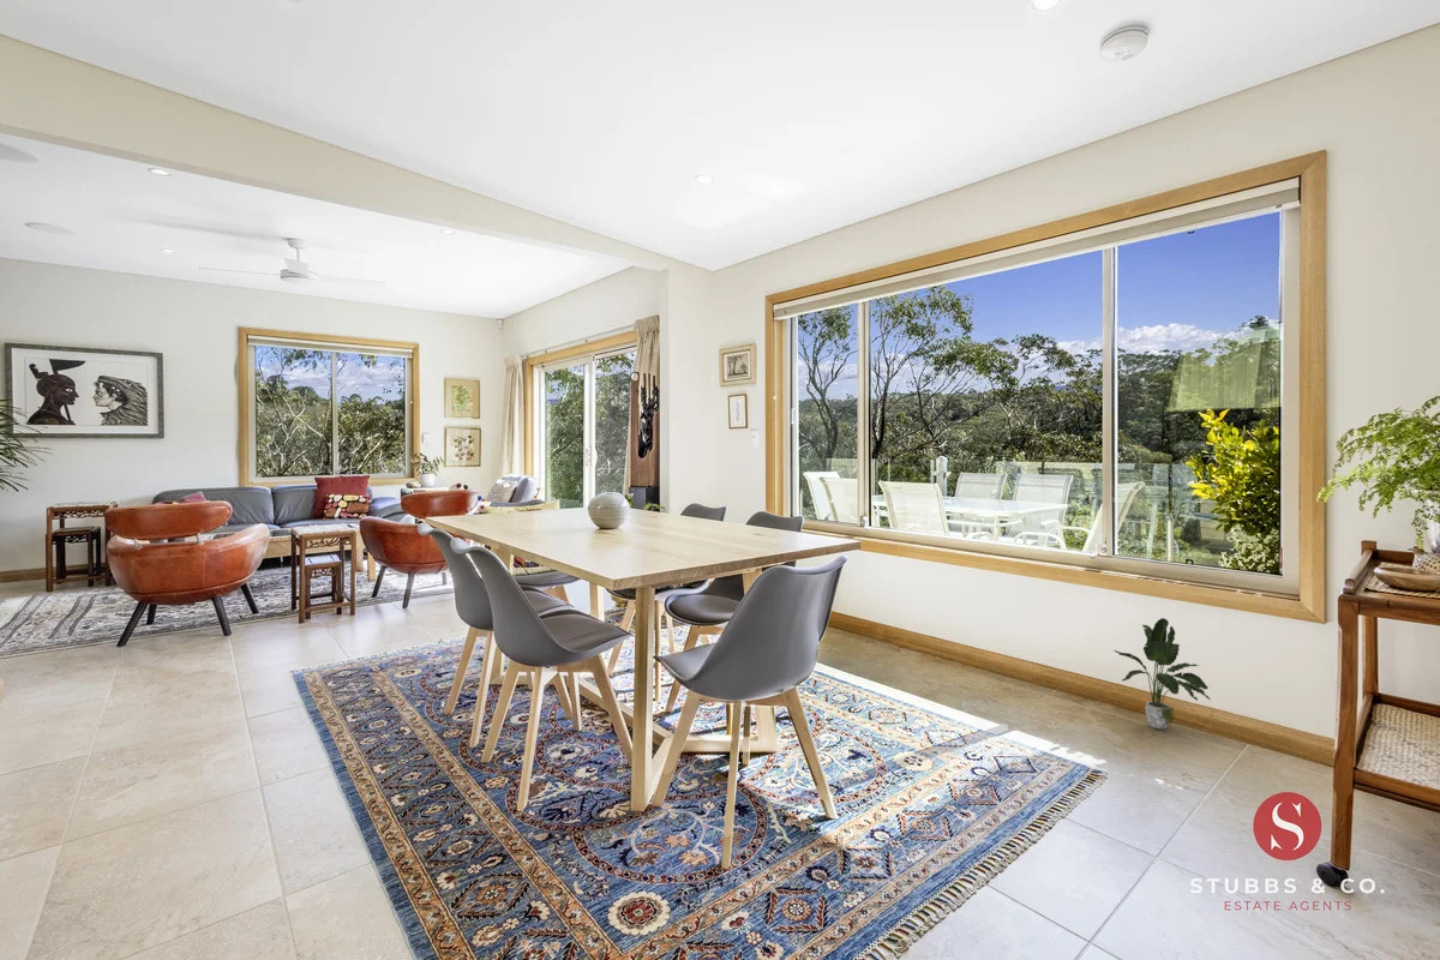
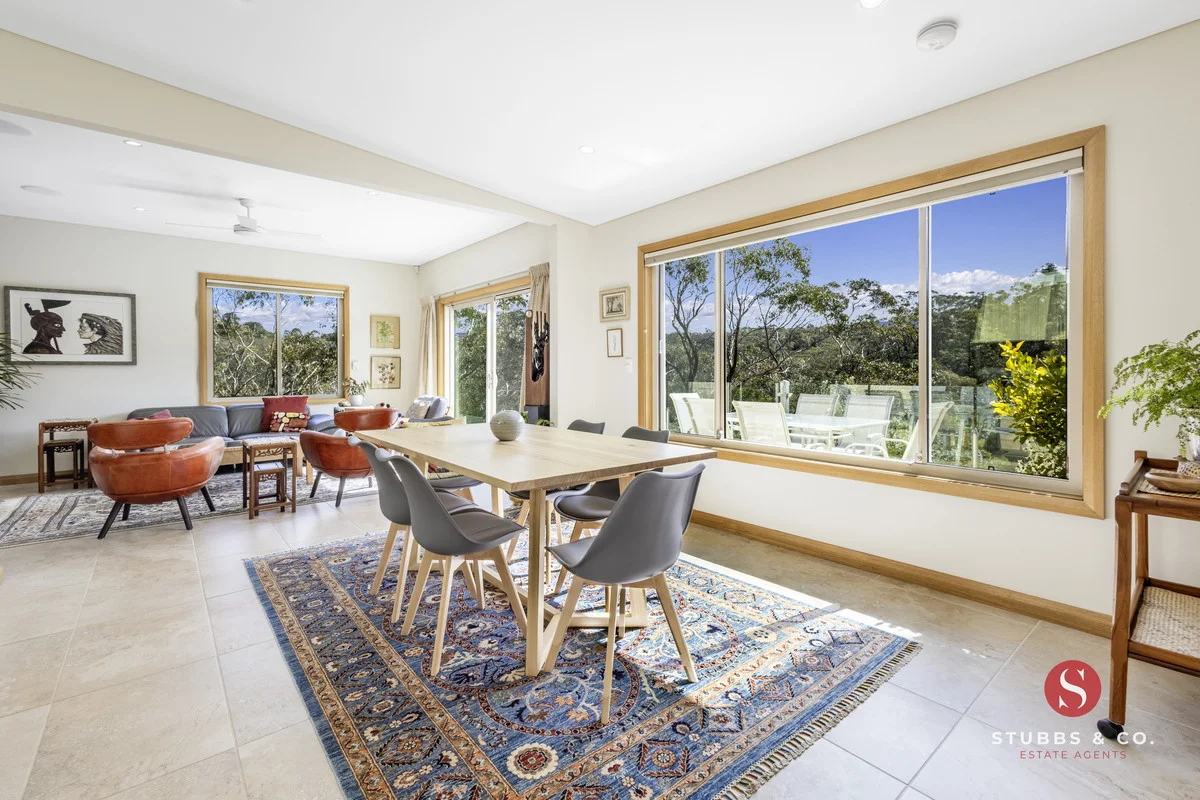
- potted plant (1159, 674)
